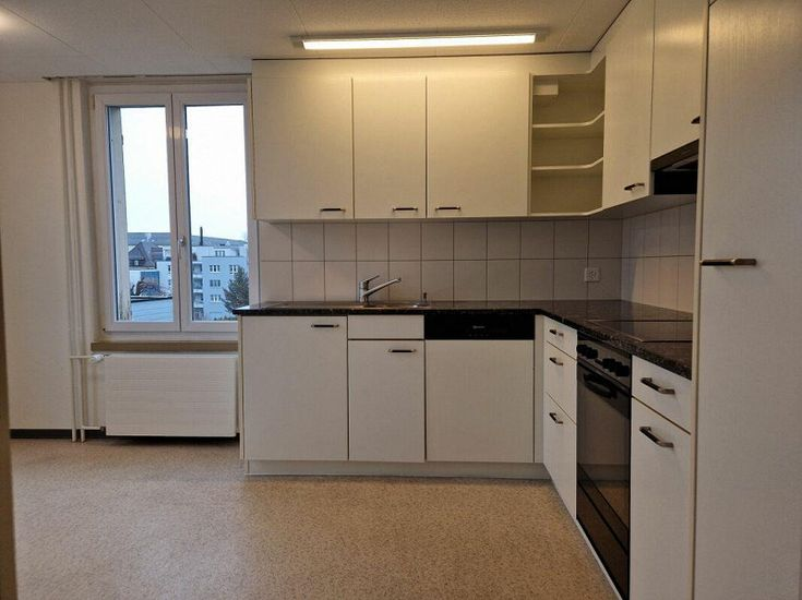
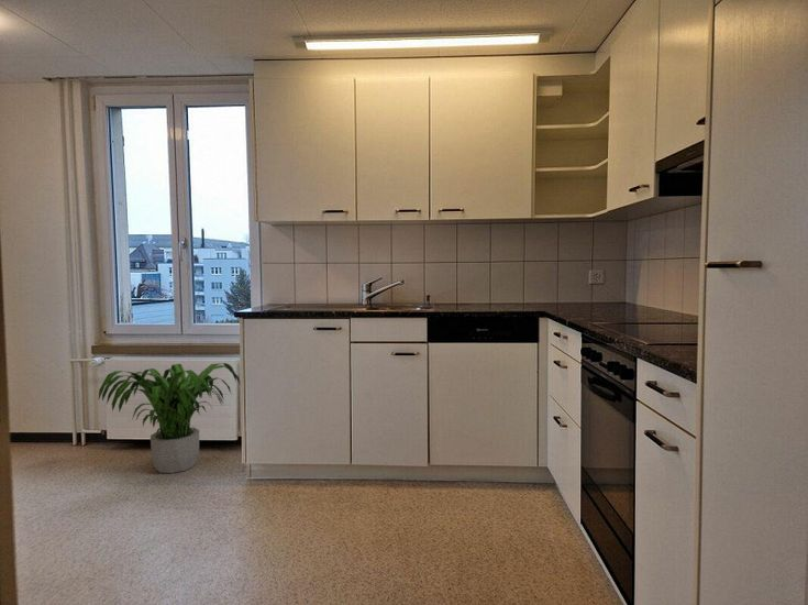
+ potted plant (178, 416)
